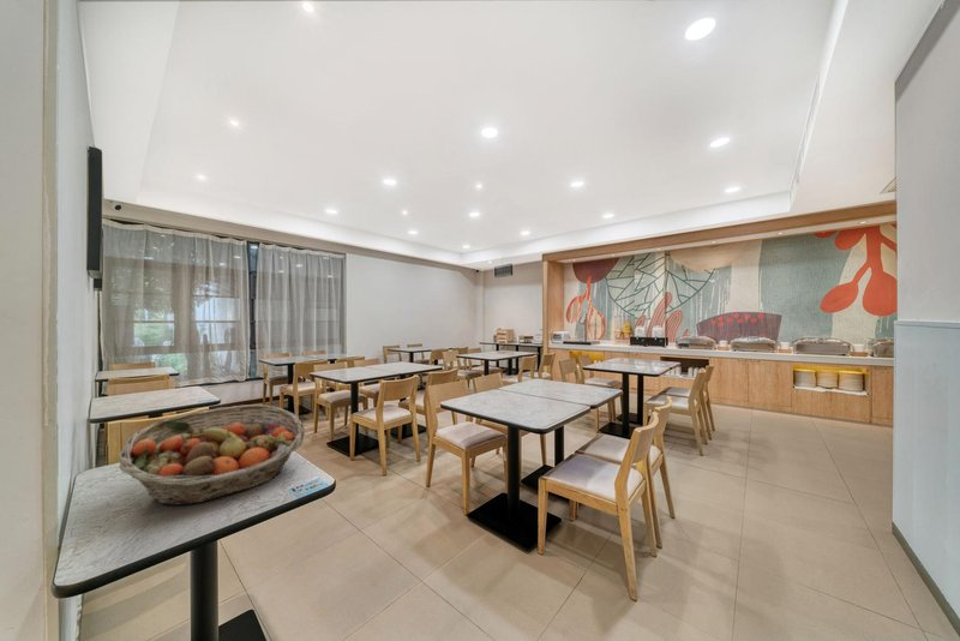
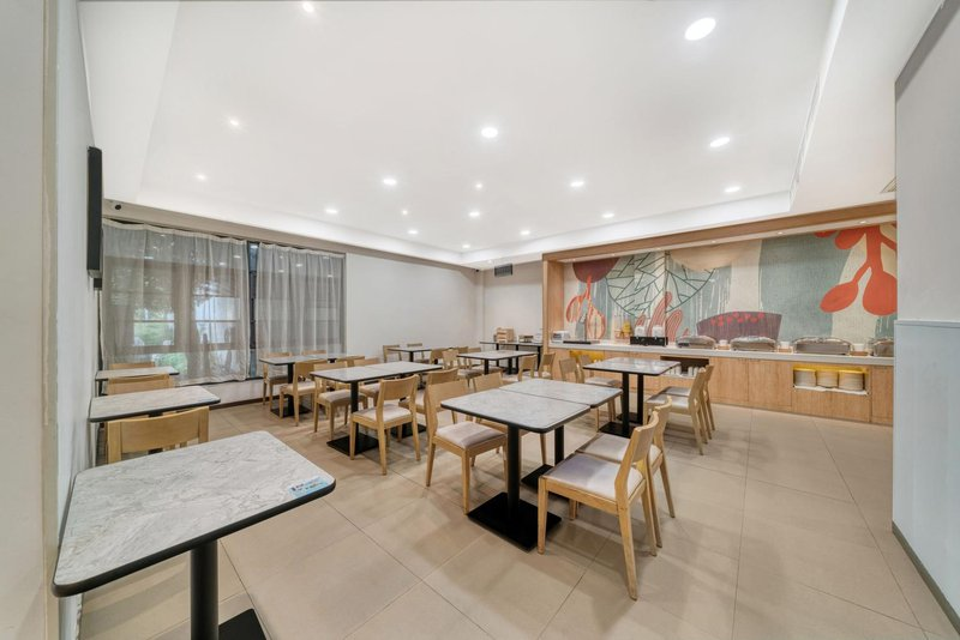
- fruit basket (223, 448)
